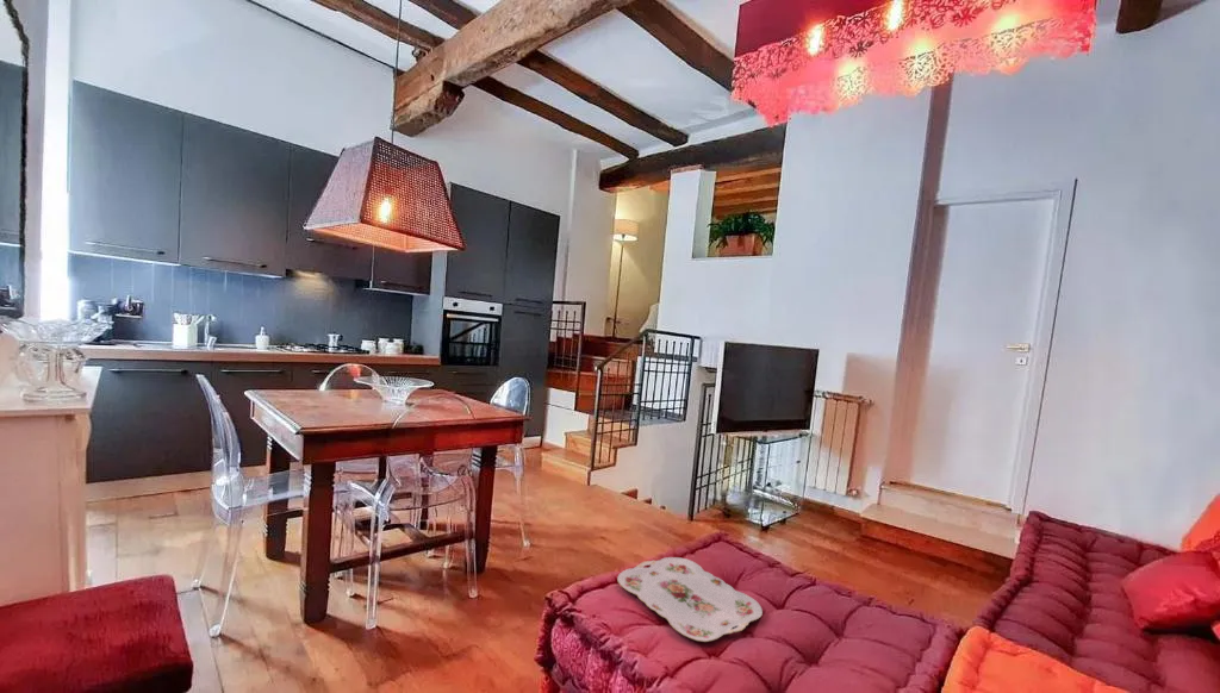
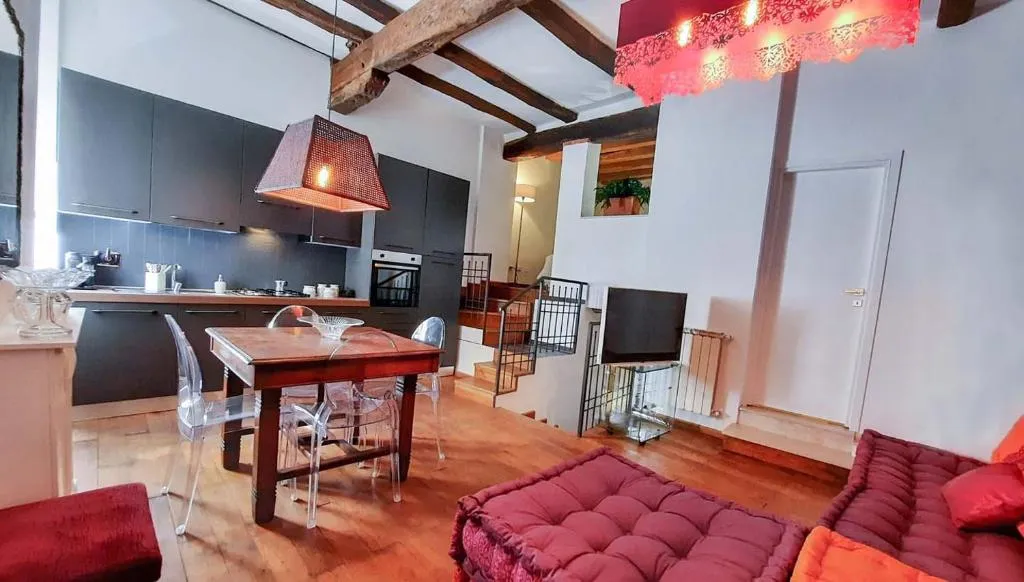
- serving tray (686, 594)
